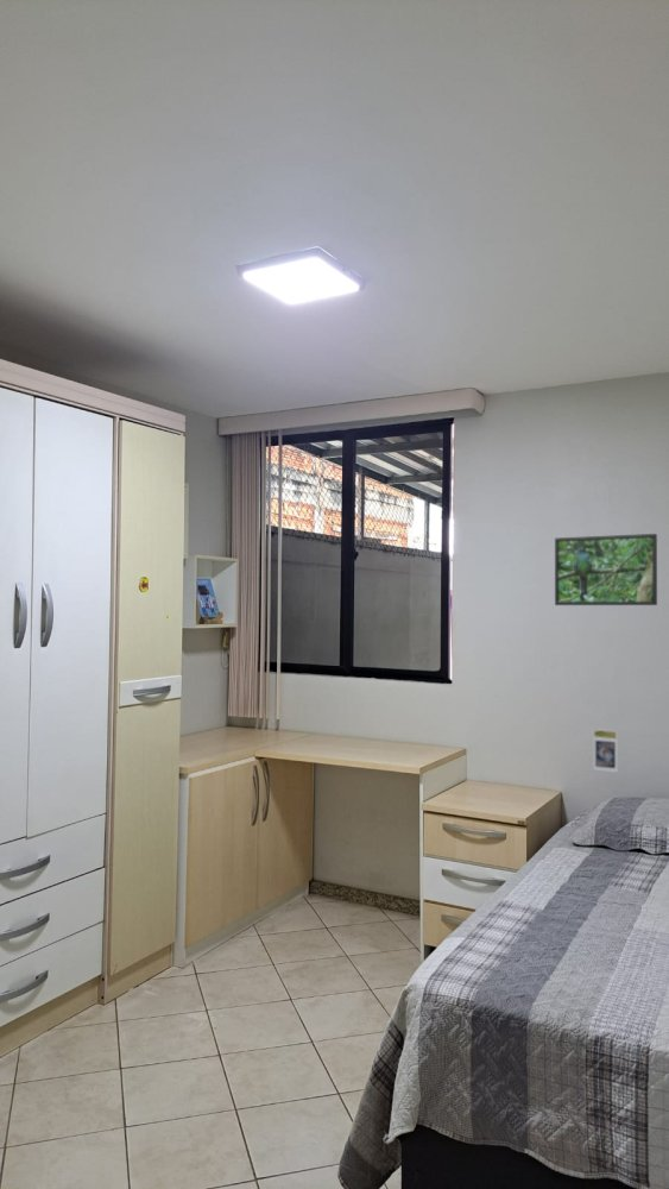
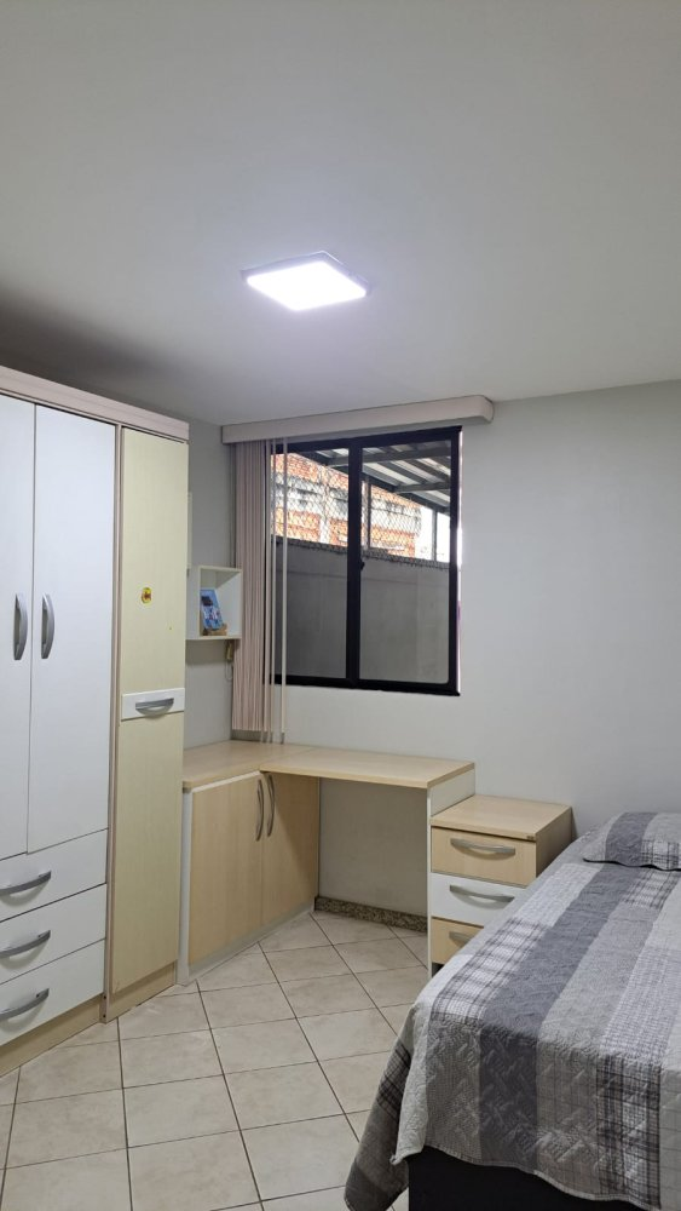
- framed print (604, 570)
- trading card display case (605, 750)
